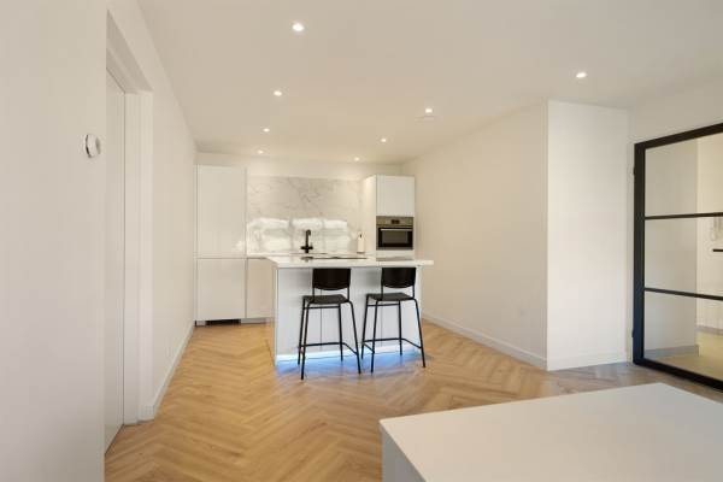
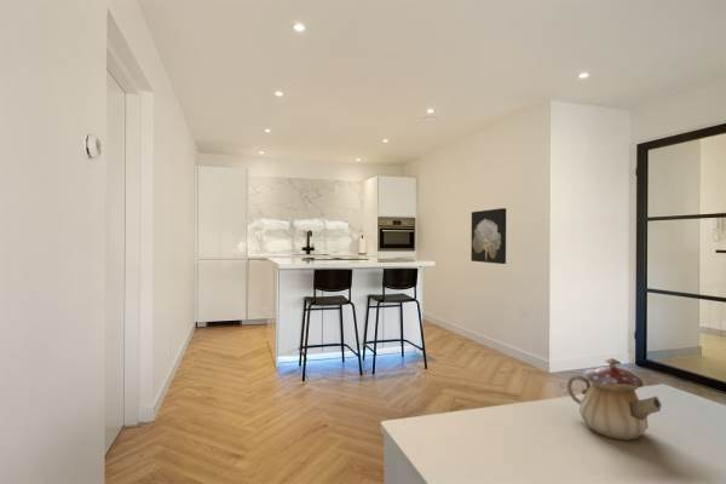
+ teapot (607, 391)
+ wall art (488, 236)
